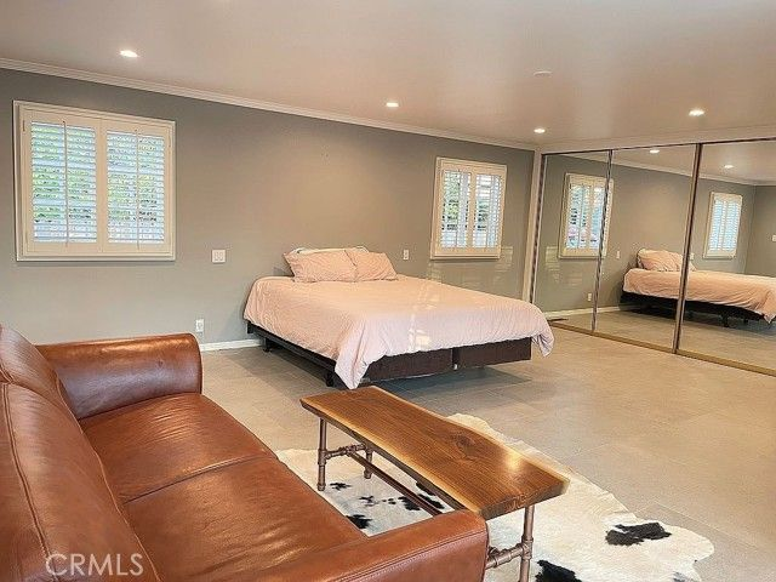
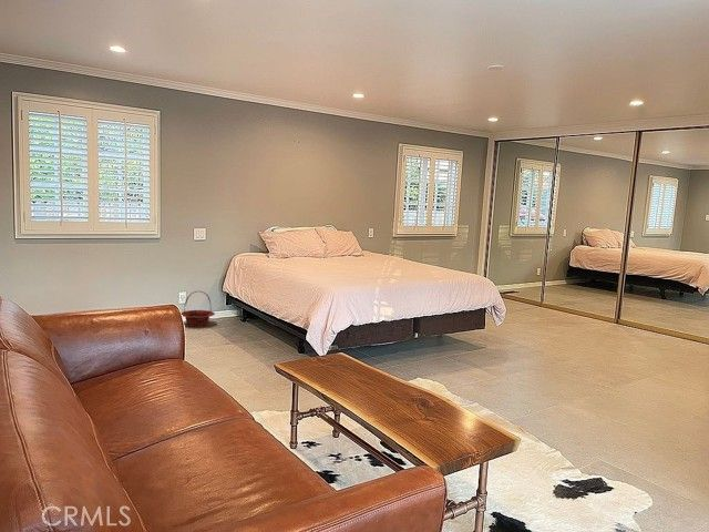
+ basket (197, 310)
